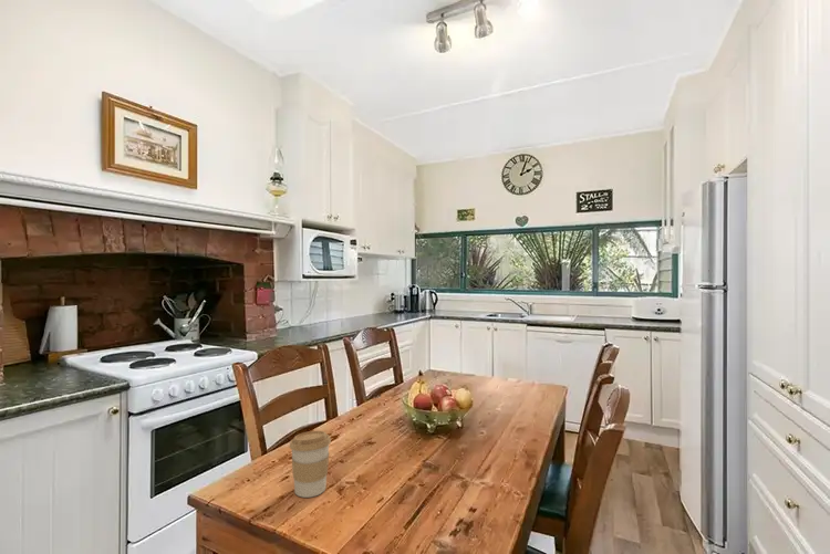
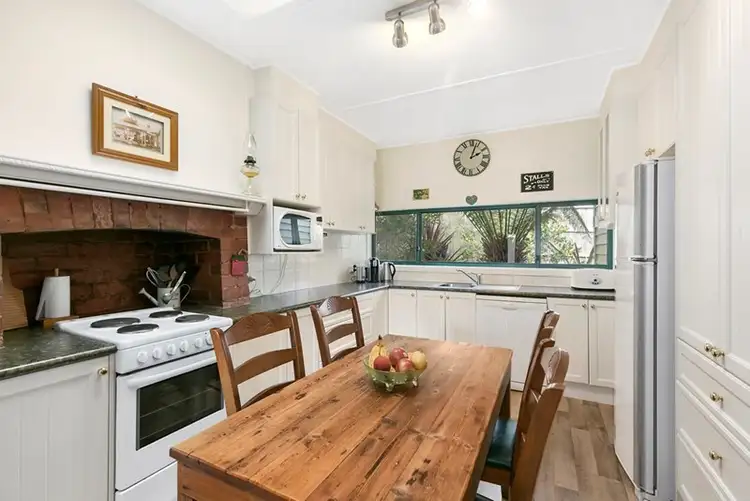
- coffee cup (310, 461)
